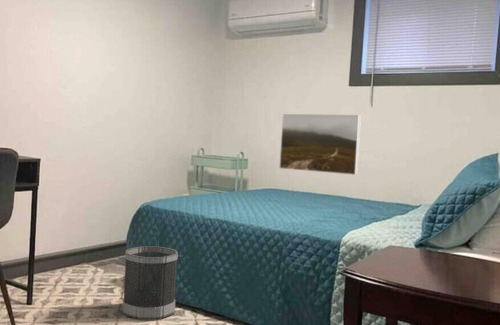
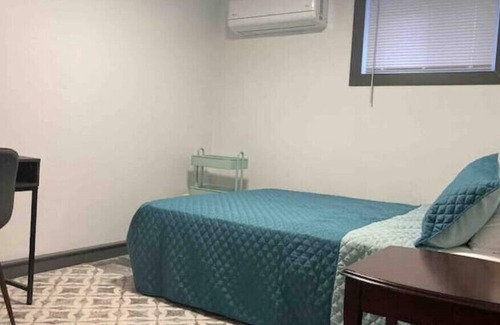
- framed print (318, 143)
- wastebasket (150, 281)
